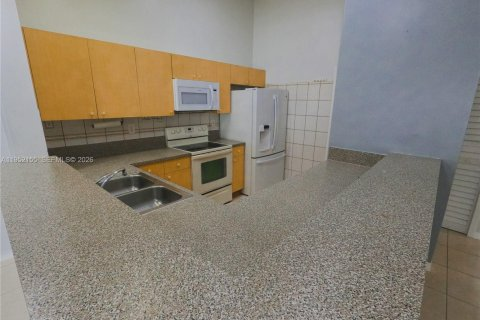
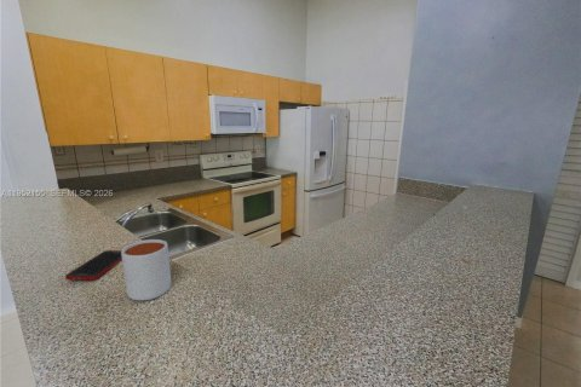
+ cell phone (100, 264)
+ mug (151, 265)
